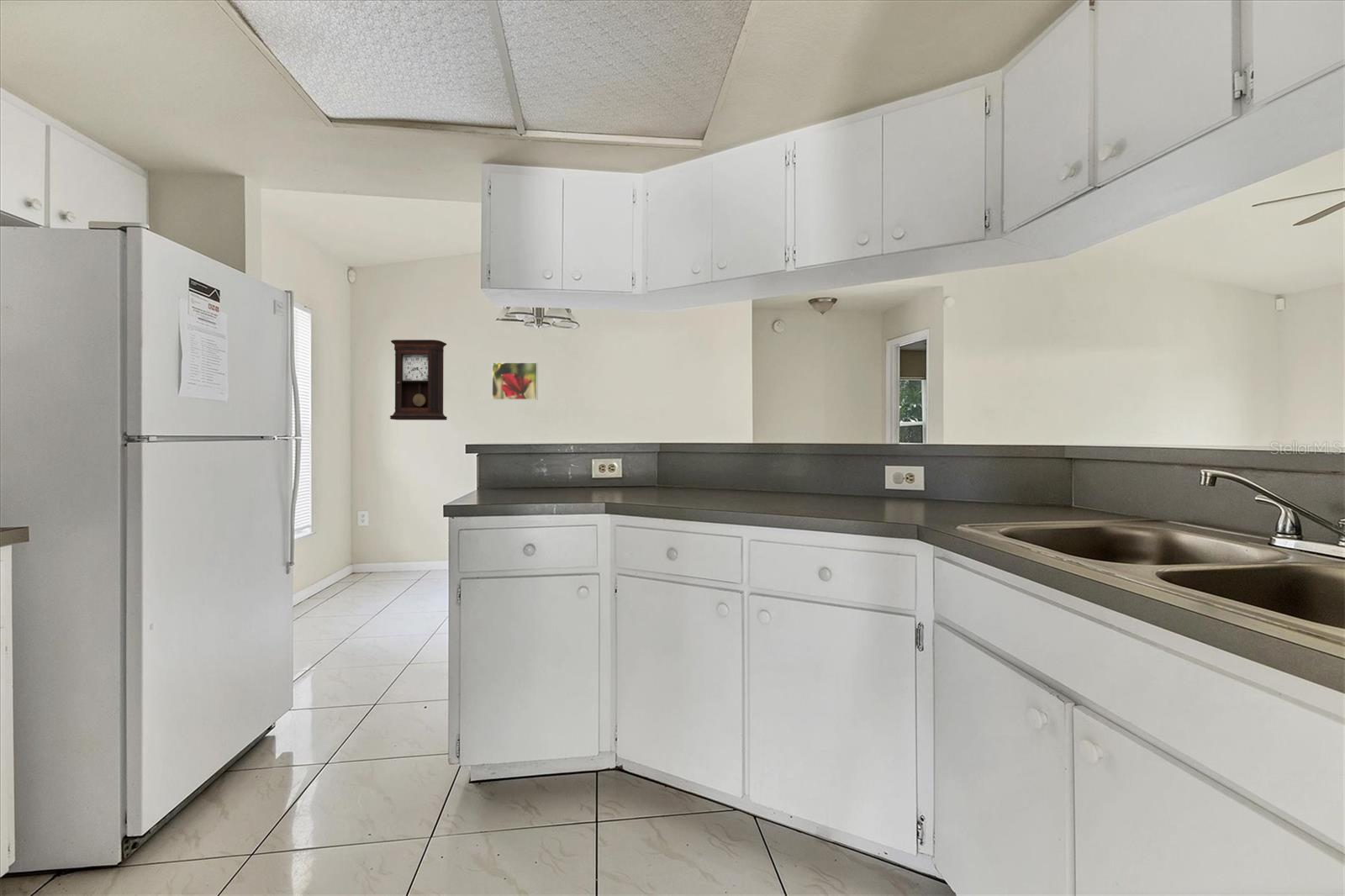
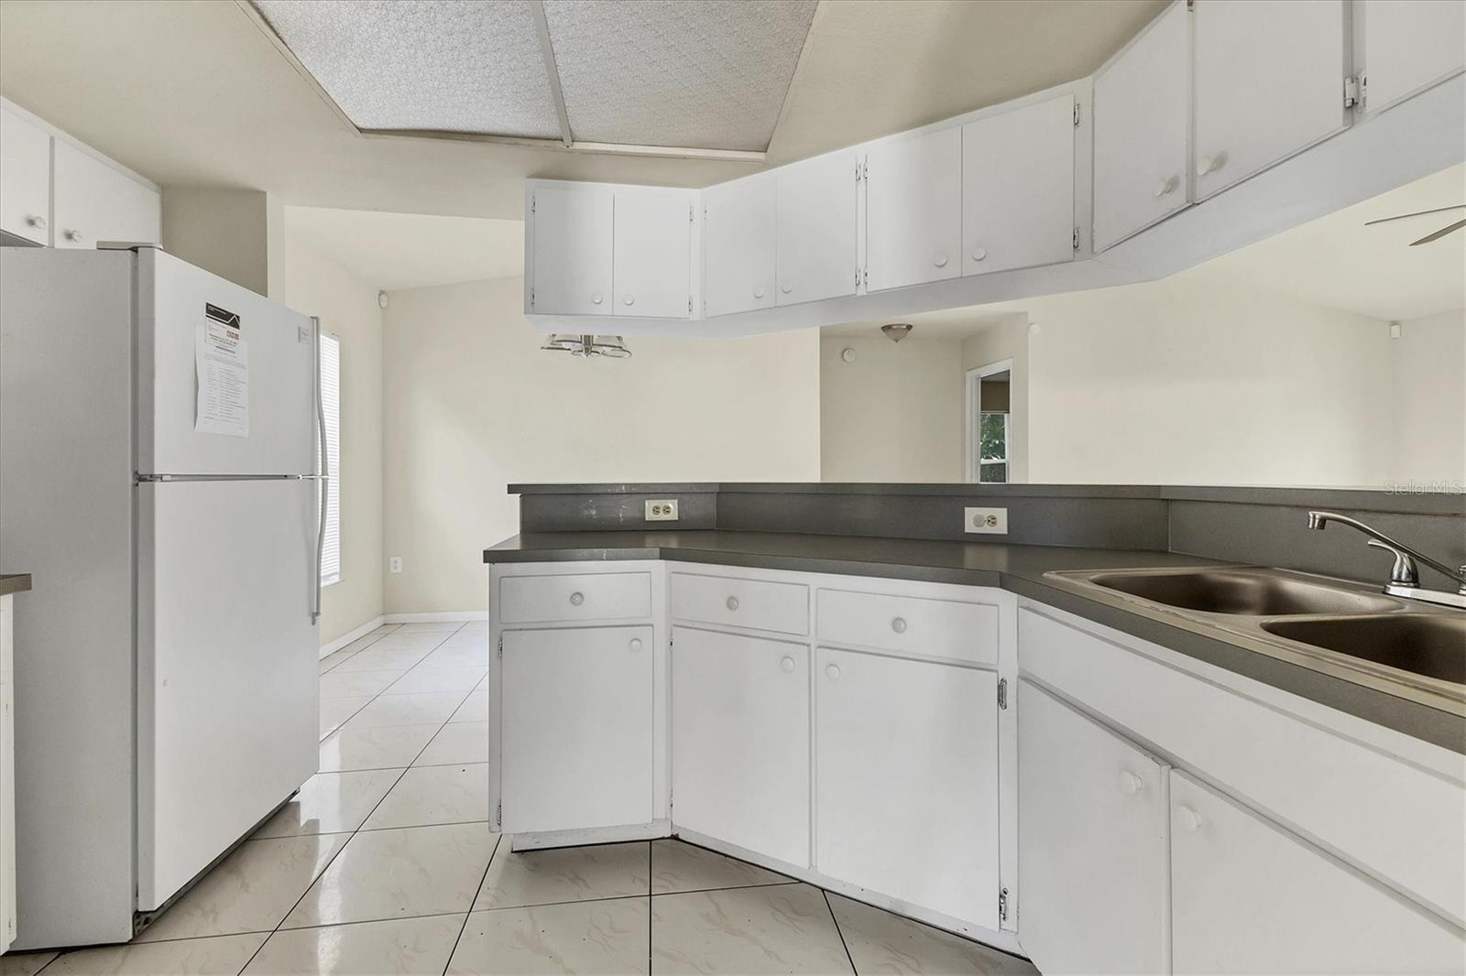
- pendulum clock (417, 380)
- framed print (514, 381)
